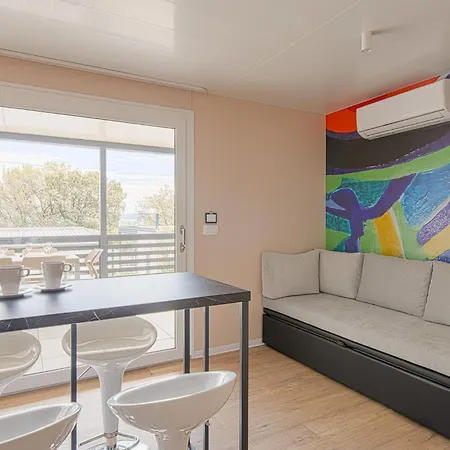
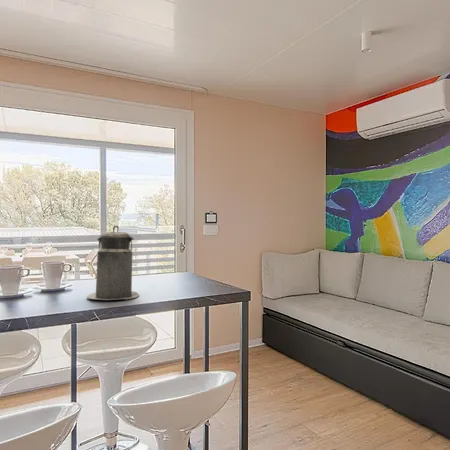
+ canister (113, 261)
